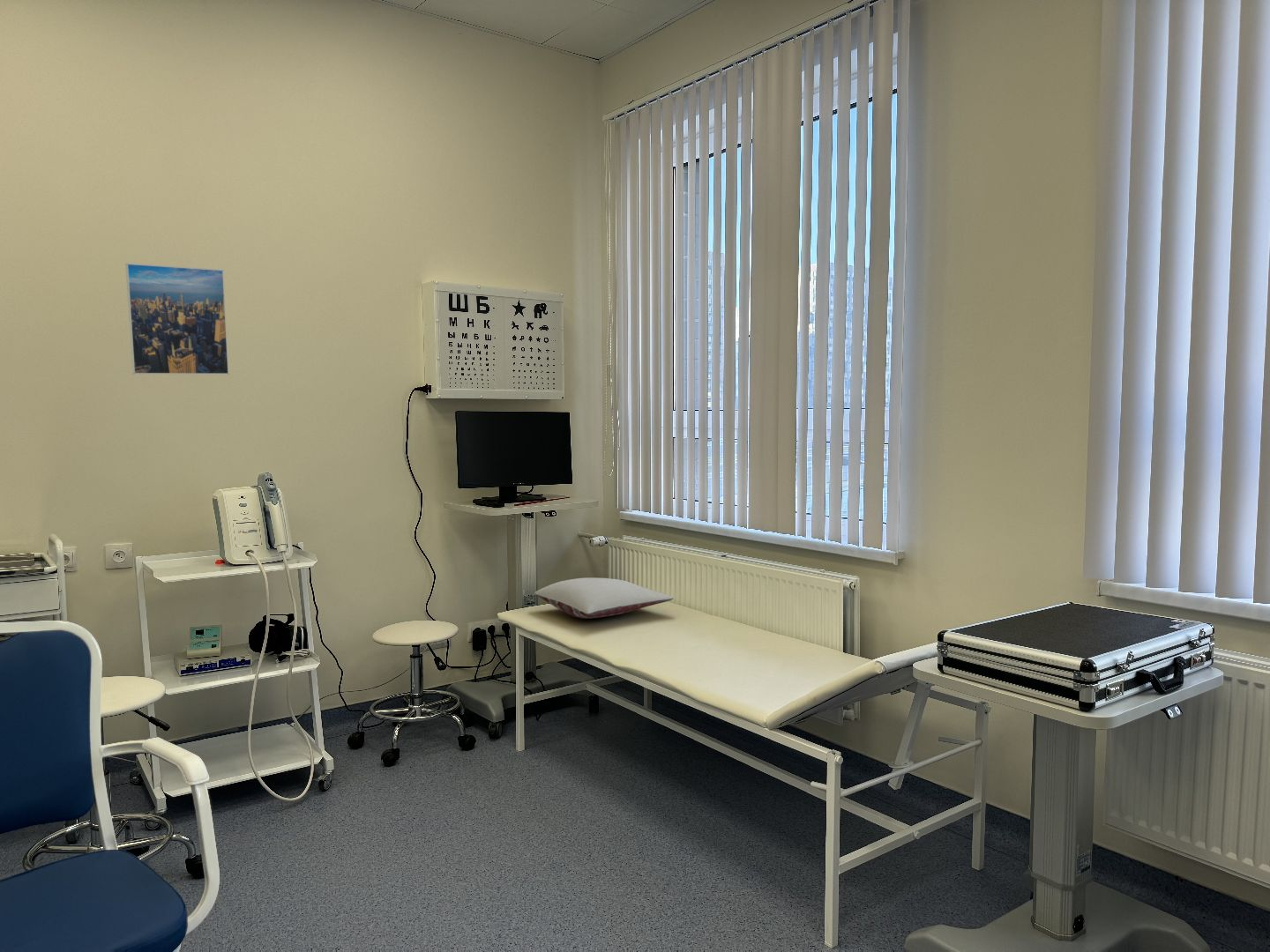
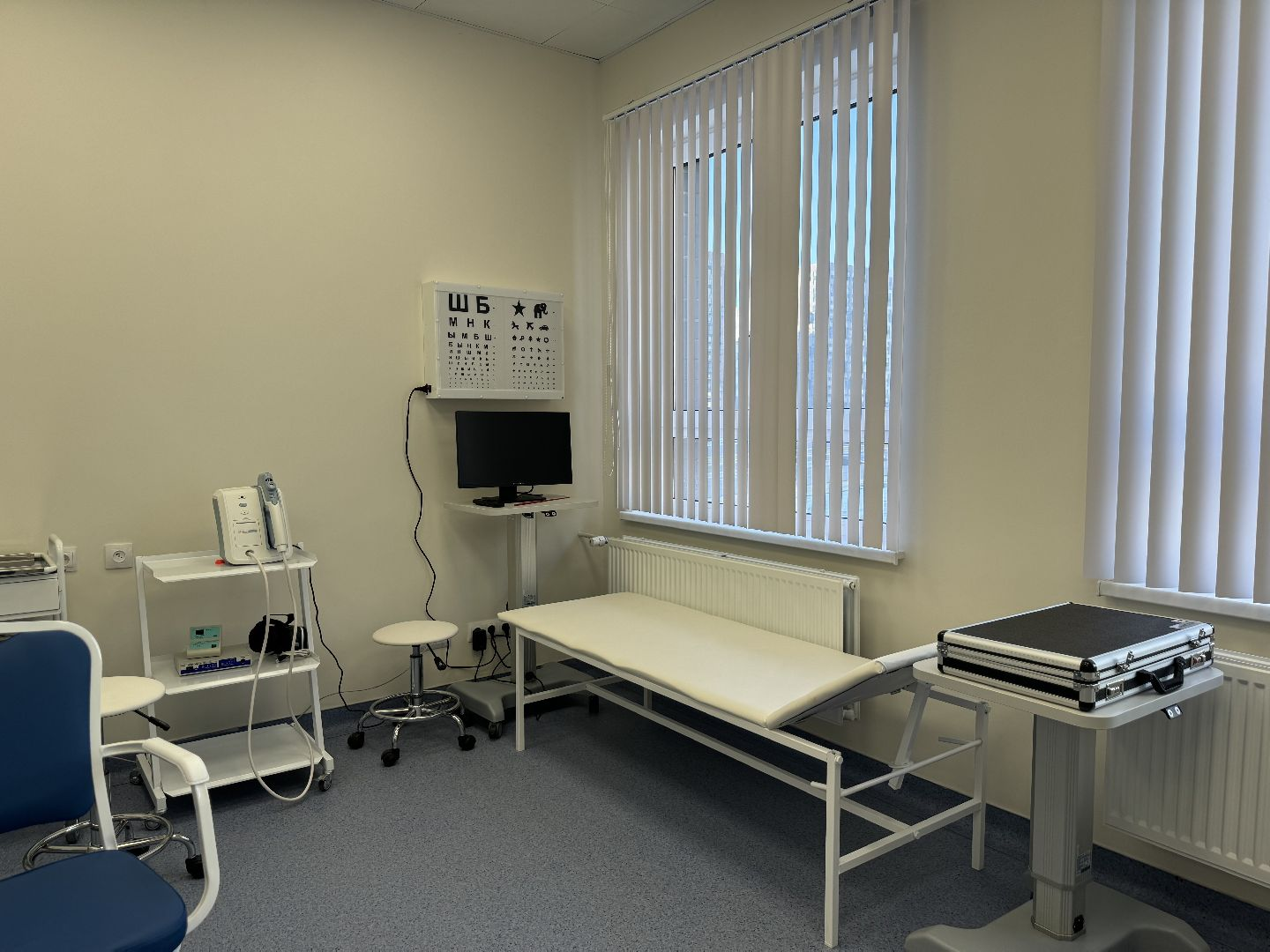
- pillow (603, 596)
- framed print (178, 321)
